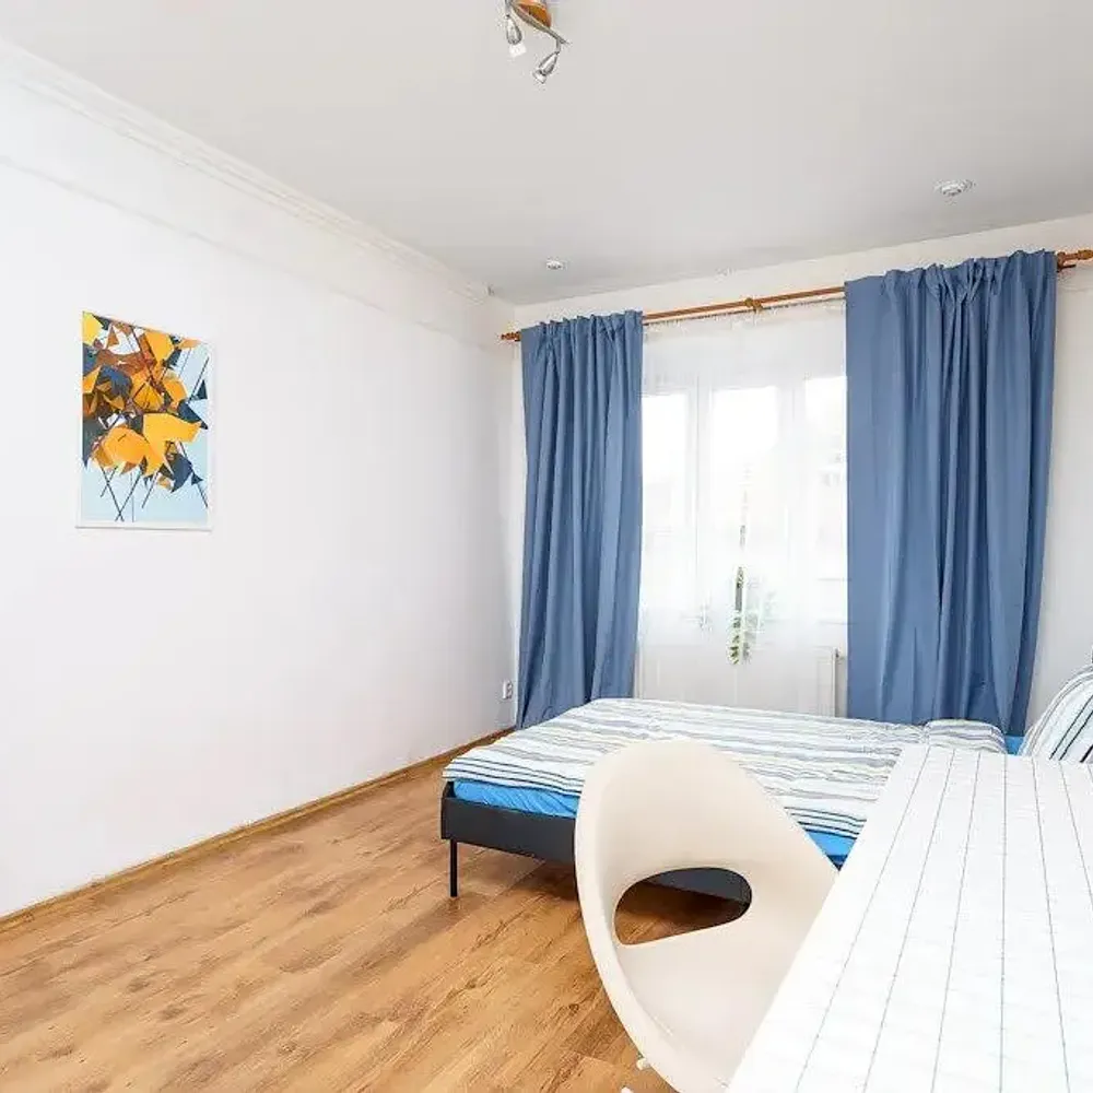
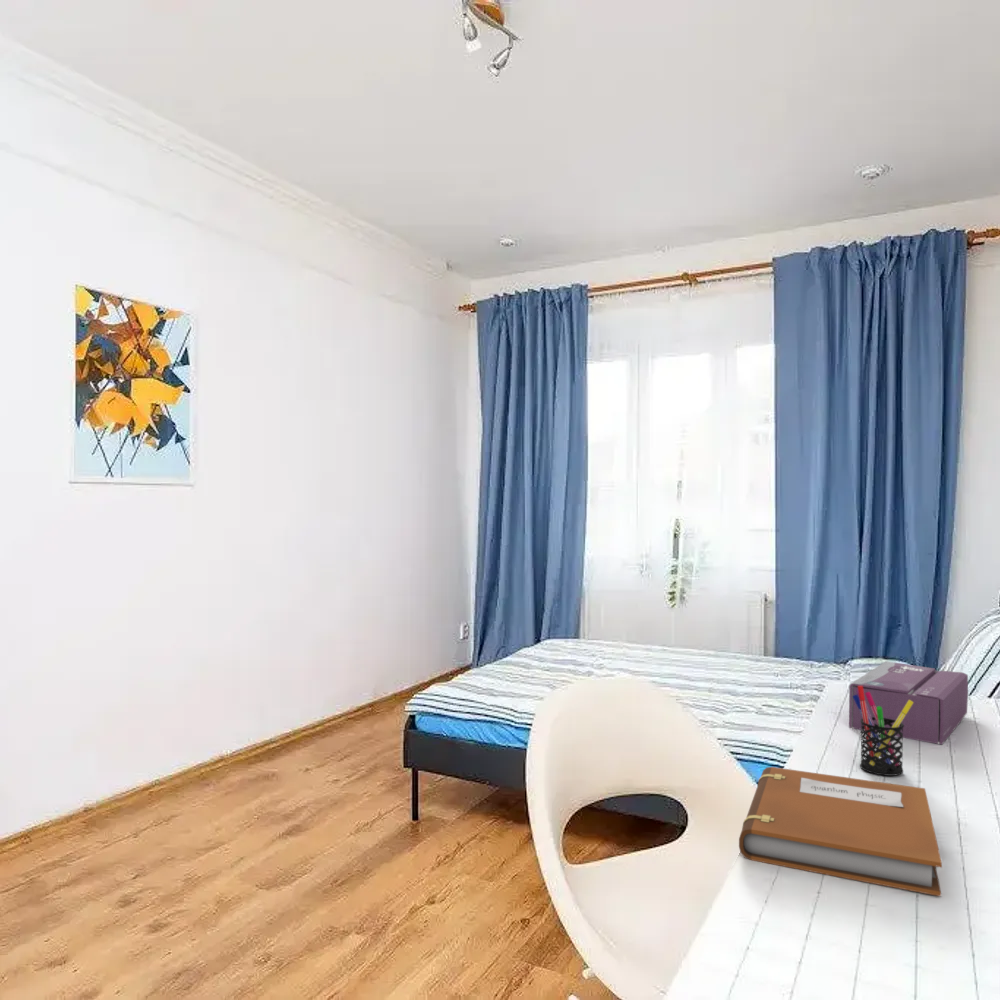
+ notebook (837, 818)
+ tissue box (910, 698)
+ pen holder (878, 729)
